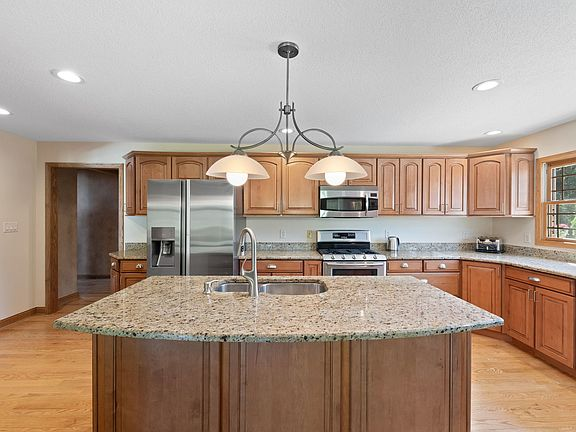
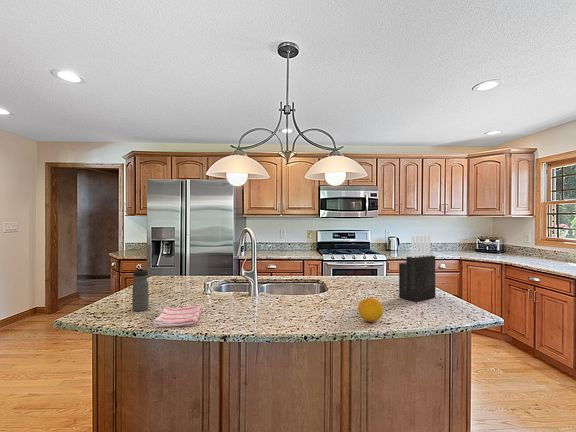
+ knife block (415, 266)
+ dish towel (179, 314)
+ water bottle (140, 288)
+ fruit (370, 309)
